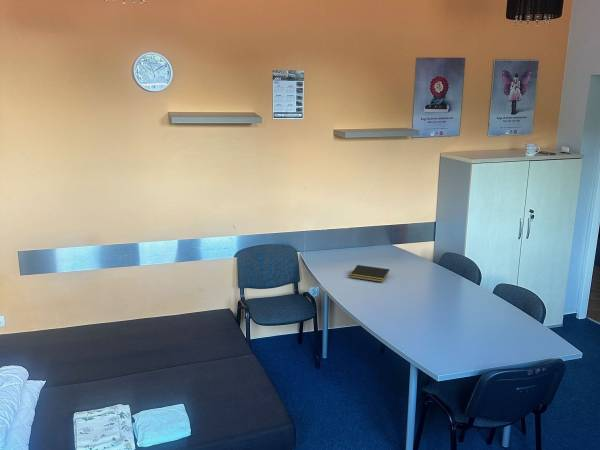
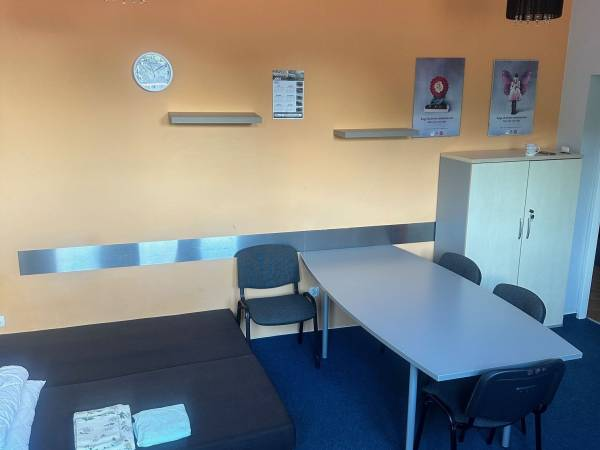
- notepad (369, 273)
